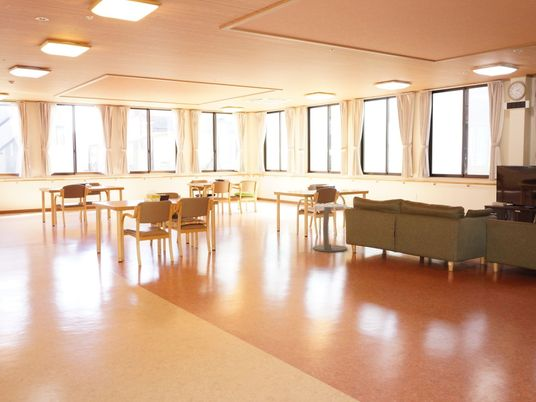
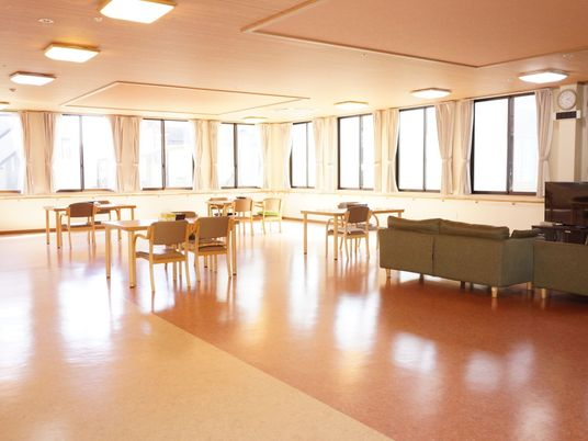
- side table (327, 227)
